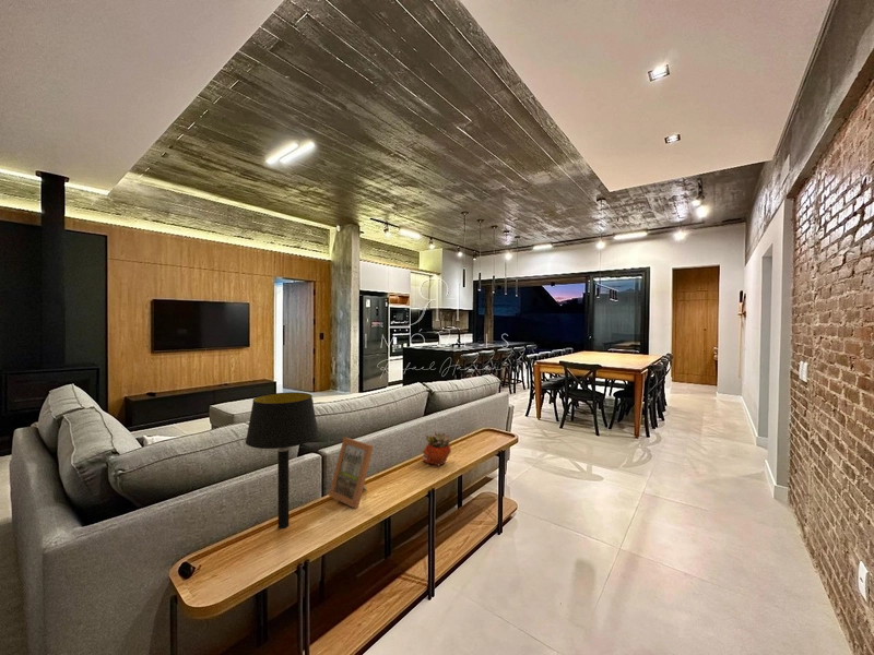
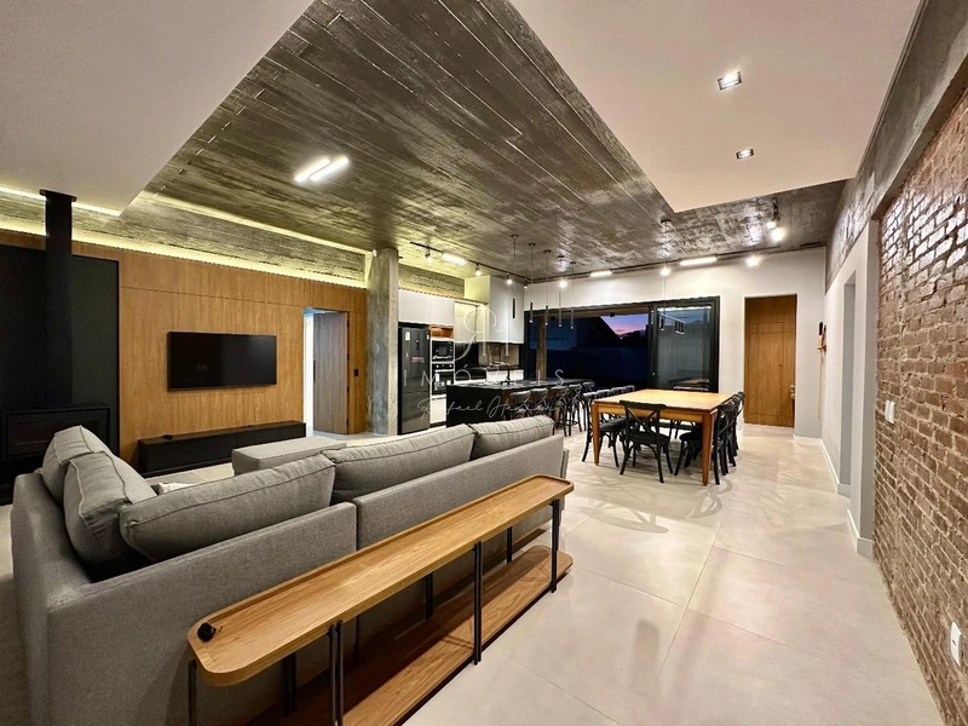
- table lamp (283, 462)
- succulent planter (435, 446)
- picture frame (357, 467)
